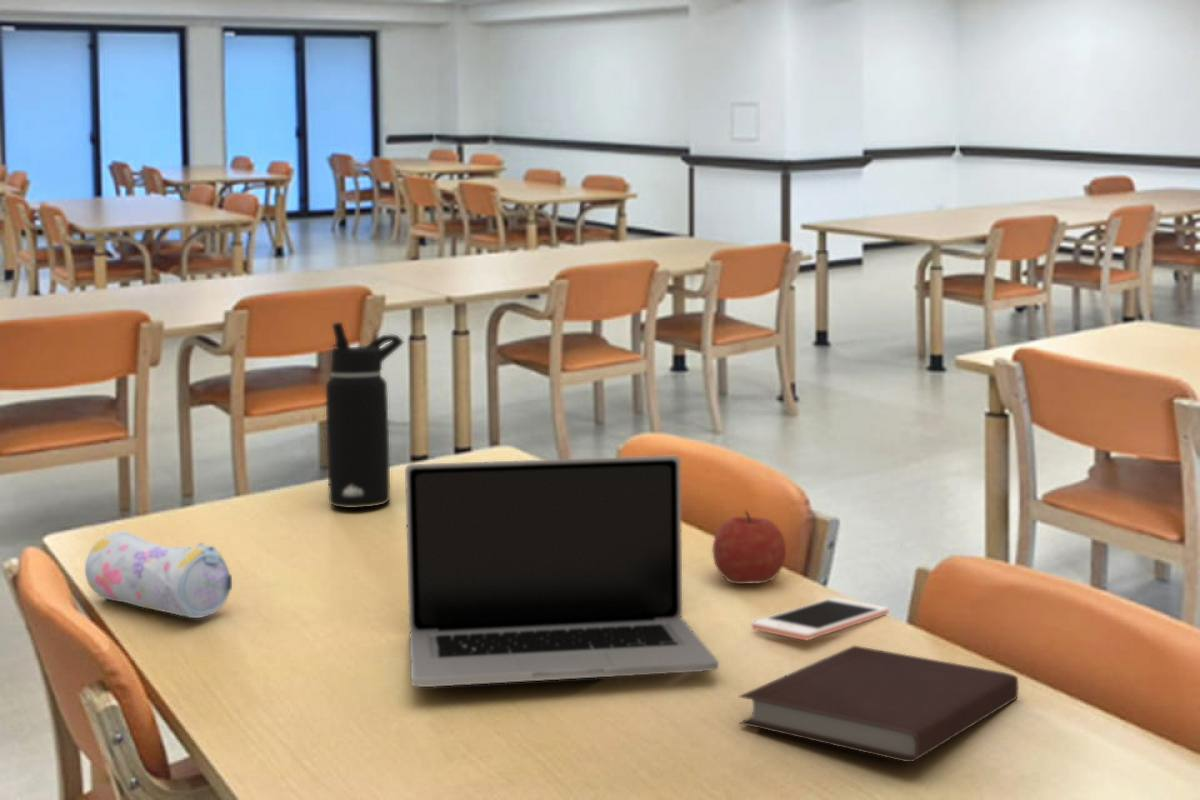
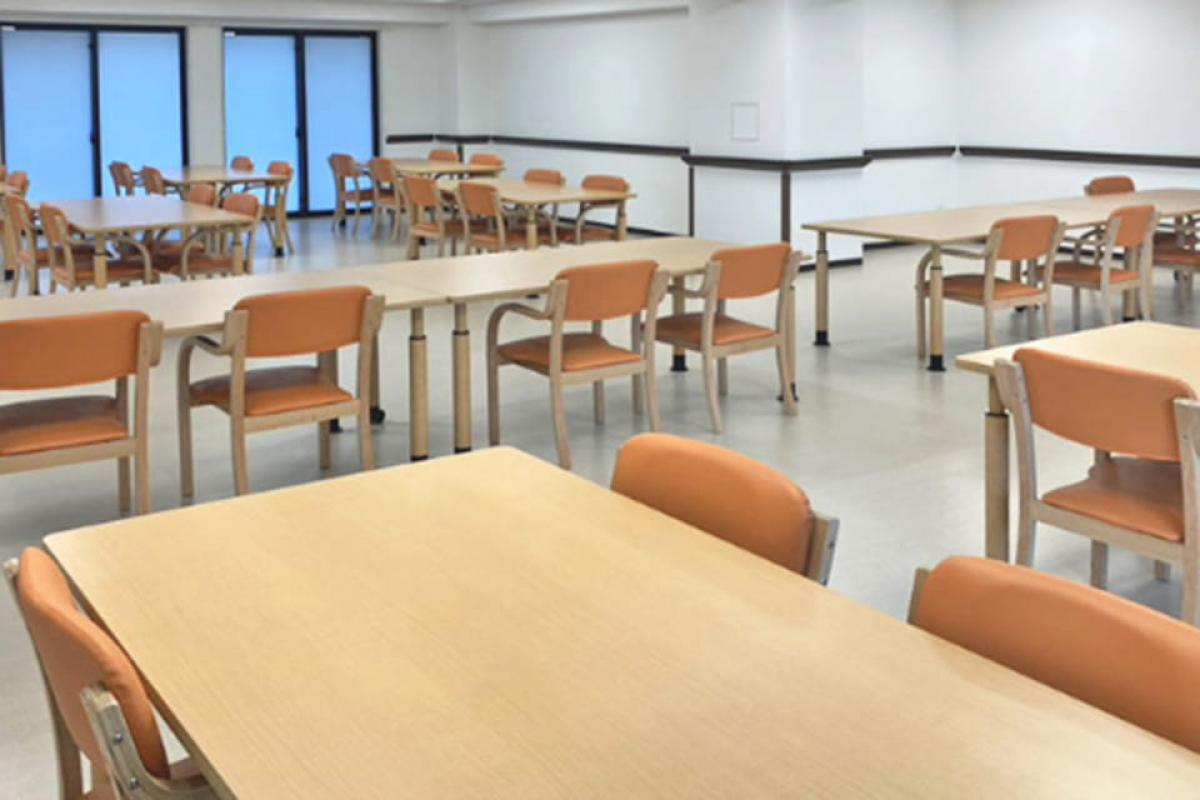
- cell phone (821, 618)
- laptop (555, 565)
- notebook (881, 698)
- pencil case (156, 573)
- water bottle (364, 412)
- fruit (747, 544)
